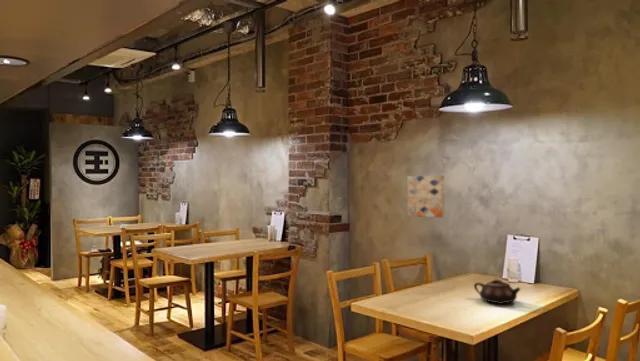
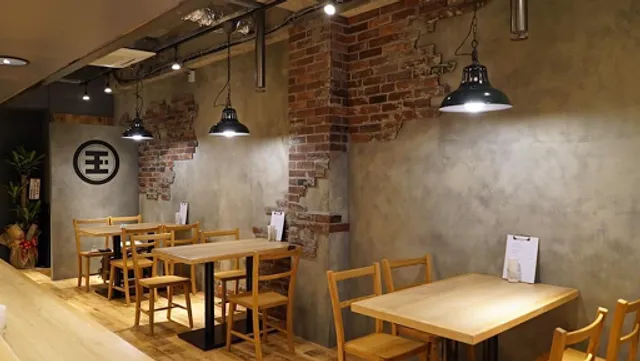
- wall art (425, 196)
- teapot (497, 290)
